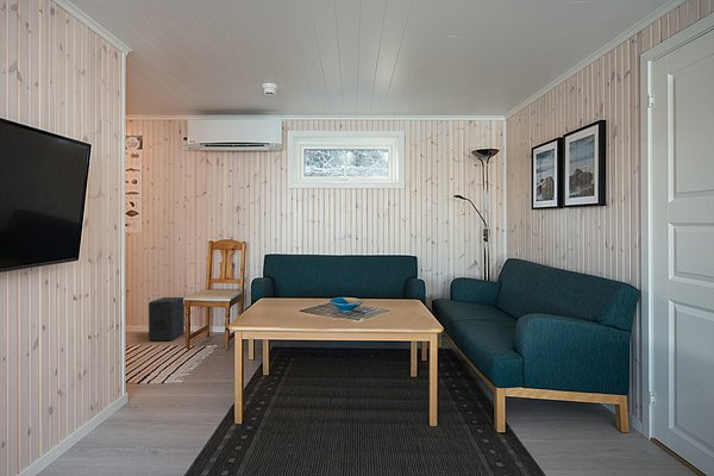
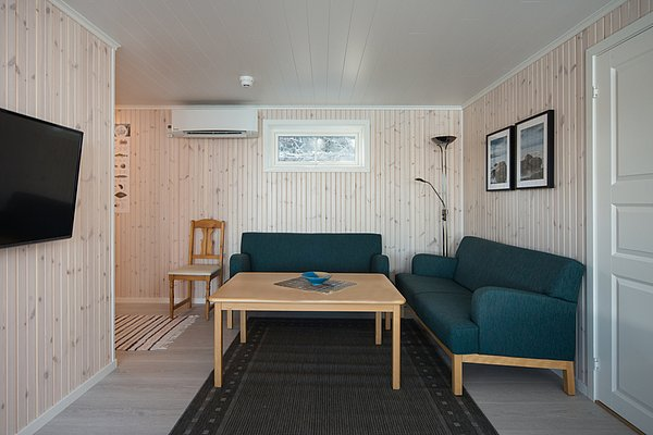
- speaker (167, 318)
